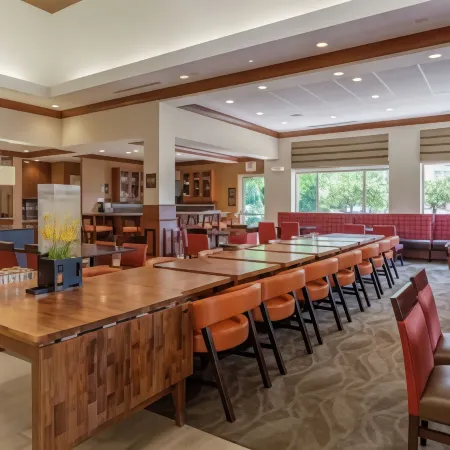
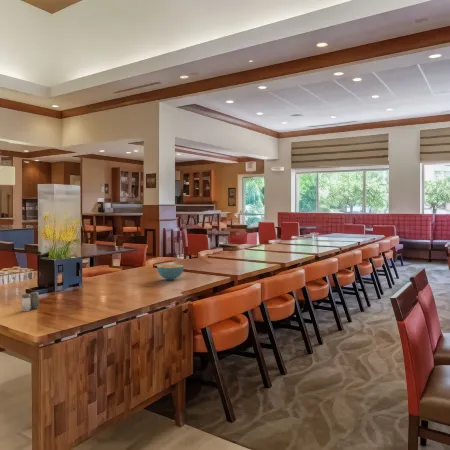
+ cereal bowl (170, 272)
+ salt and pepper shaker (30, 301)
